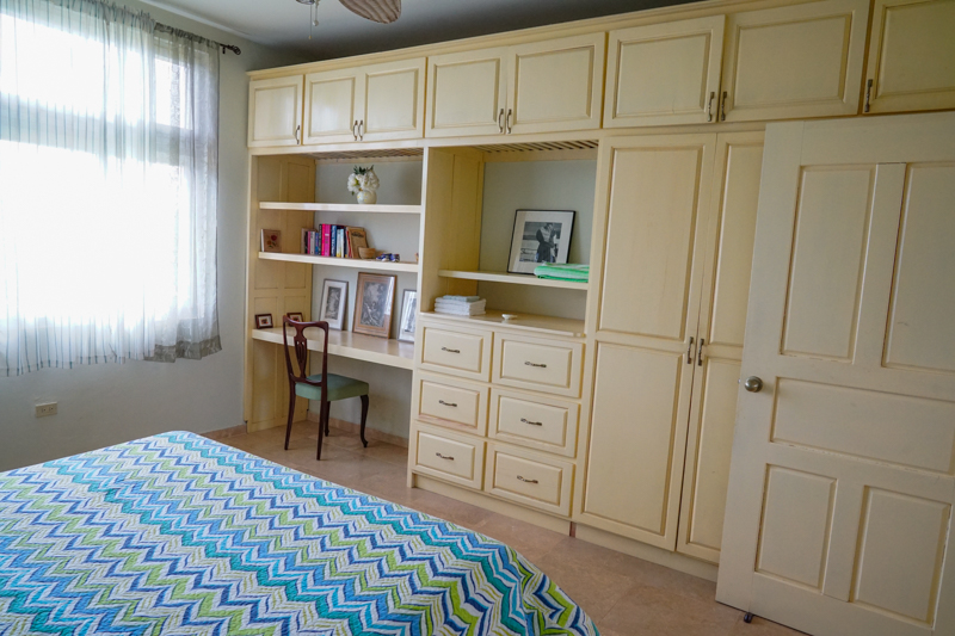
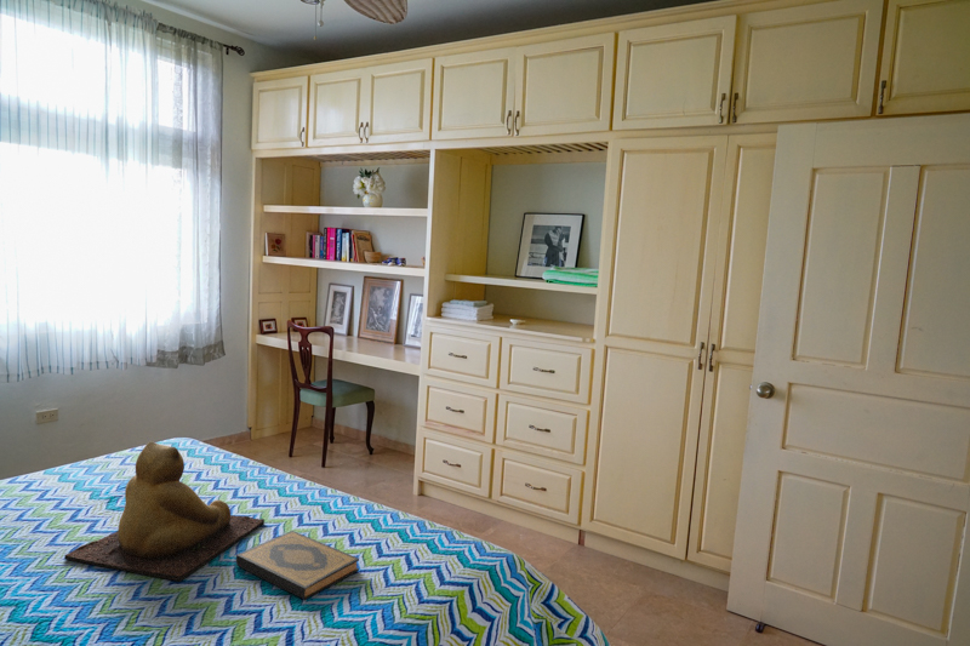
+ teddy bear (173, 488)
+ hardback book (297, 561)
